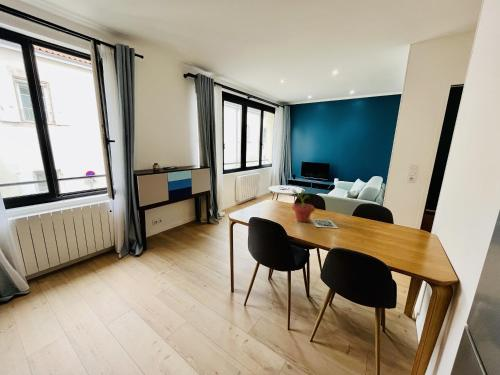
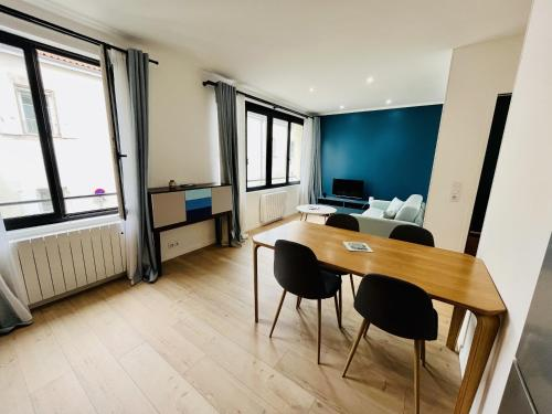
- potted plant (302, 203)
